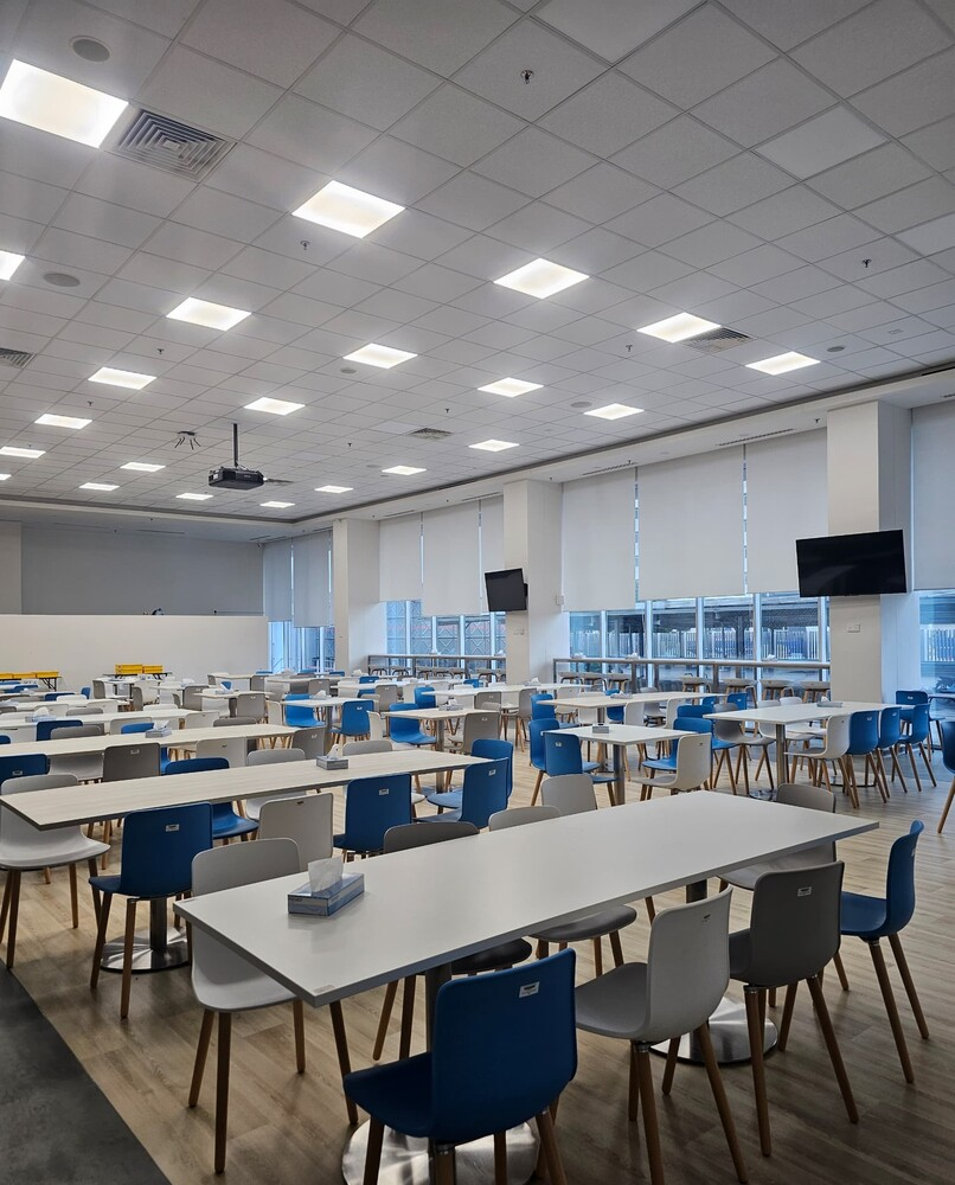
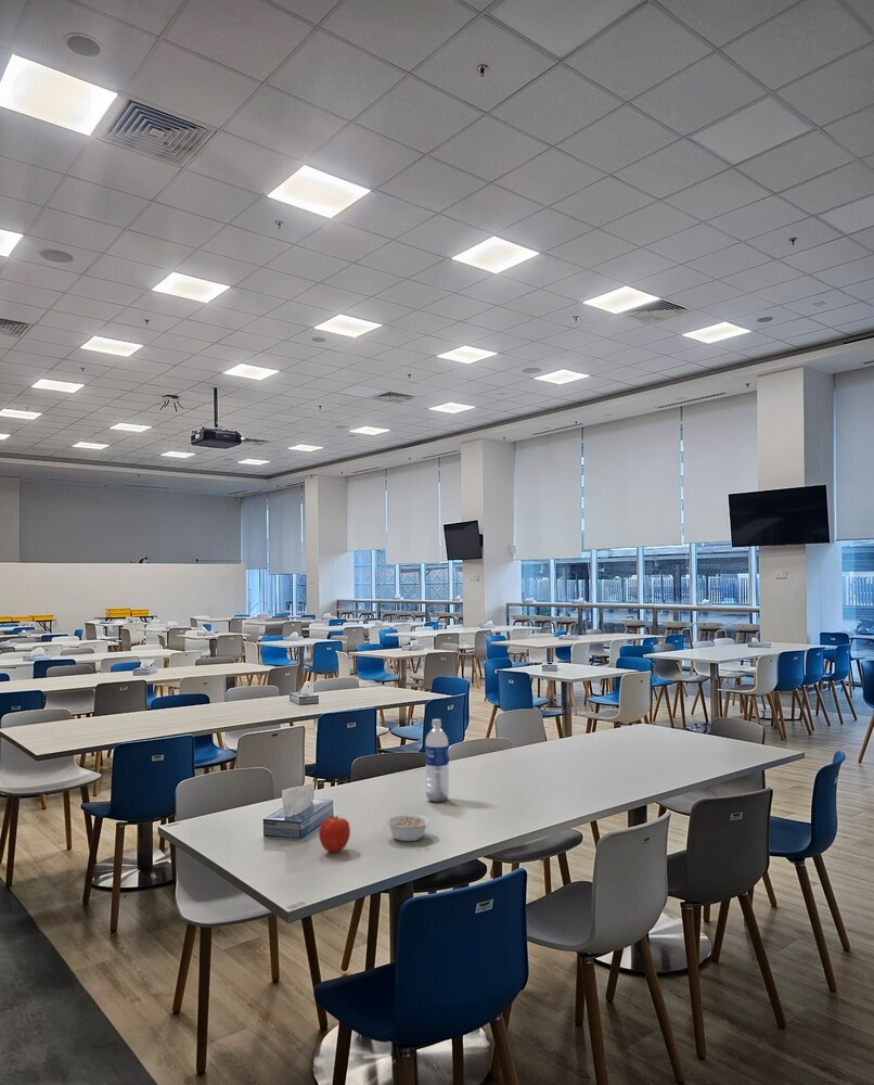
+ legume (409, 827)
+ apple (334, 833)
+ water bottle (437, 760)
